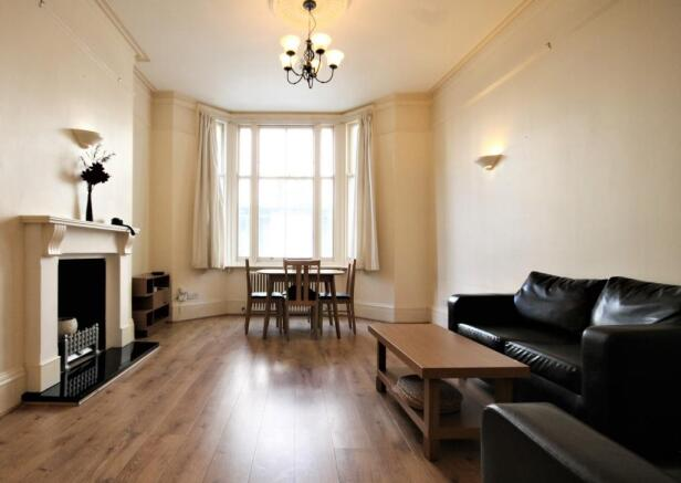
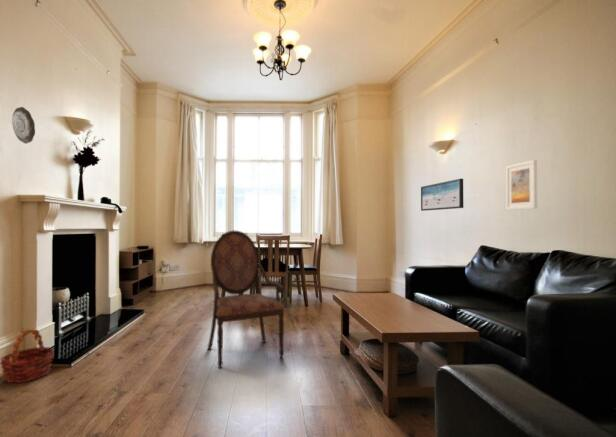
+ armchair (242, 290)
+ basket (27, 352)
+ wall art (439, 196)
+ decorative plate (22, 125)
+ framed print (520, 186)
